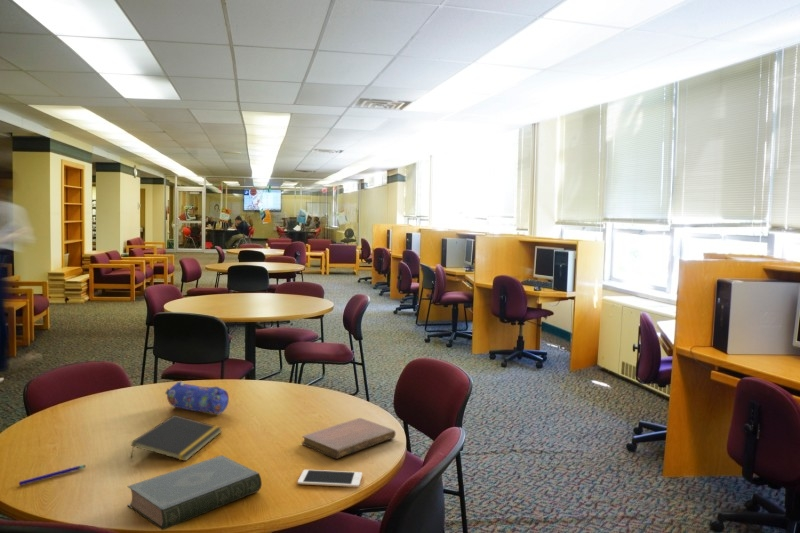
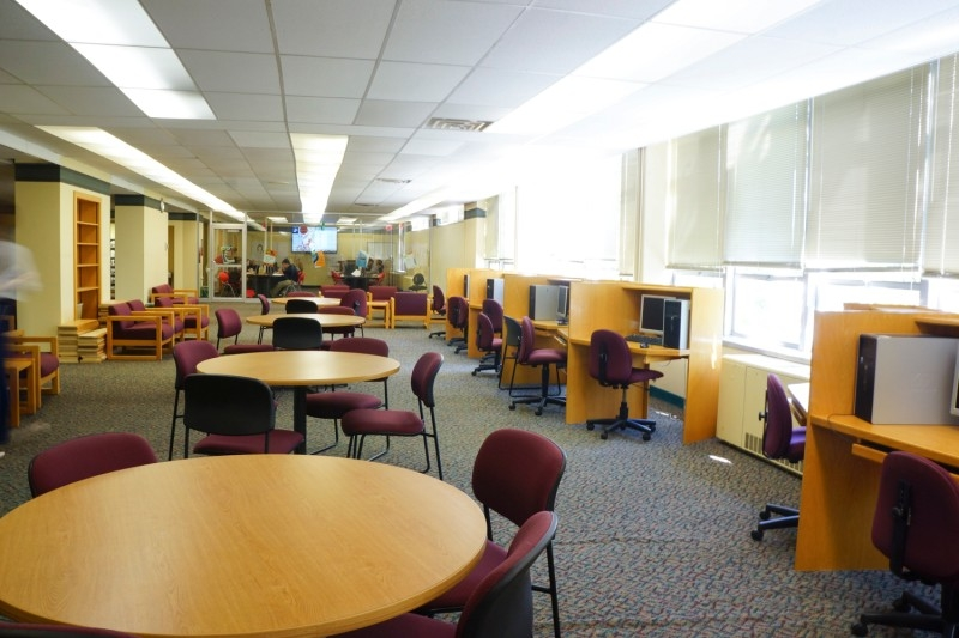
- pen (53, 474)
- pencil case (197, 396)
- notebook (349, 436)
- notepad (179, 436)
- book (196, 489)
- cell phone (330, 478)
